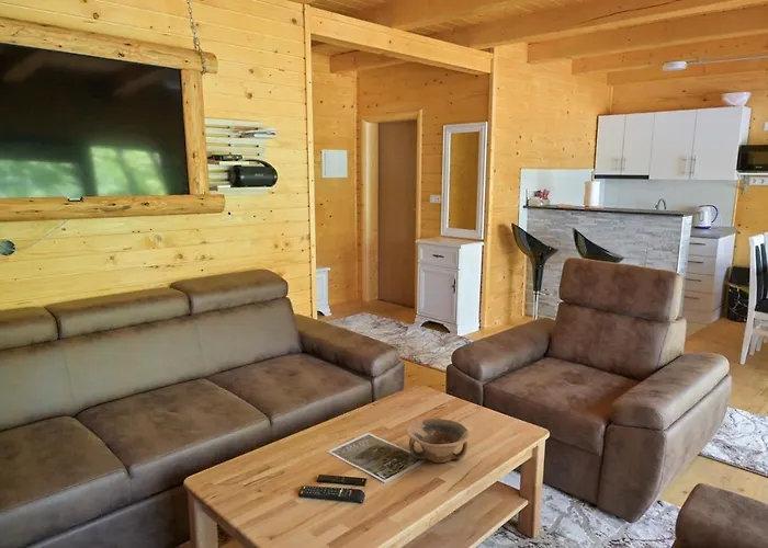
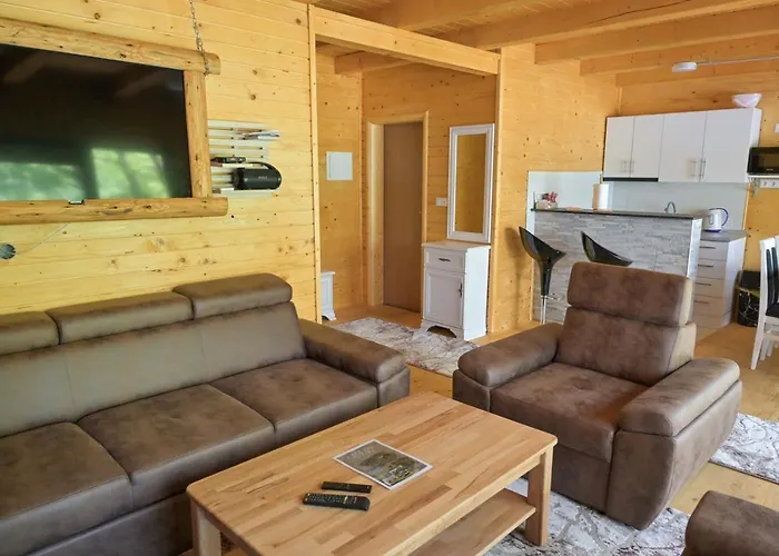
- bowl (437, 444)
